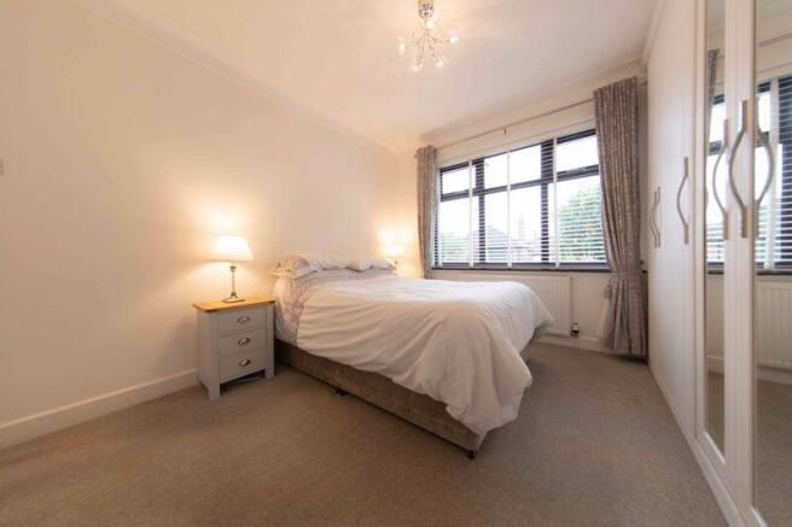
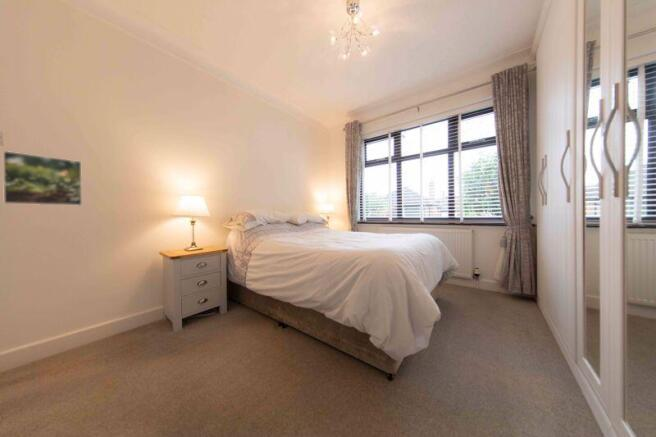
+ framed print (45, 180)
